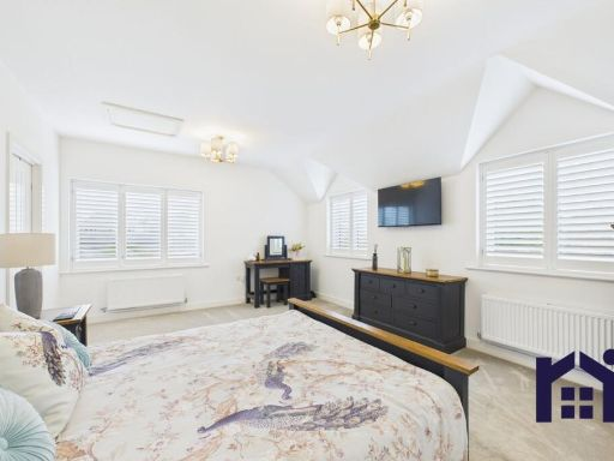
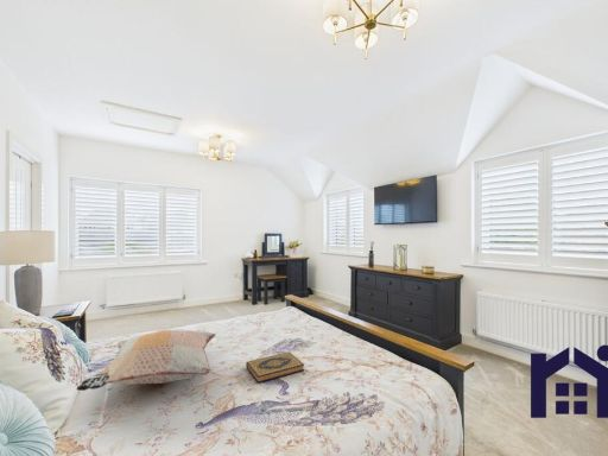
+ decorative pillow (159, 356)
+ hardback book (274, 366)
